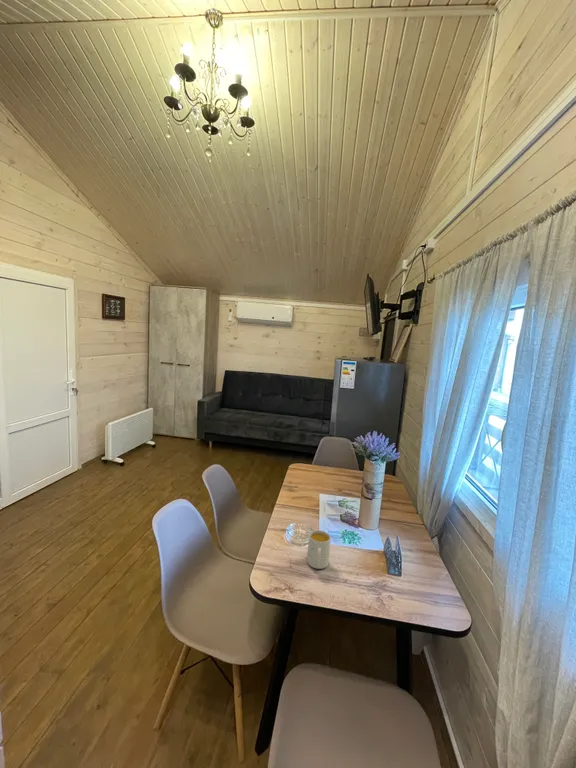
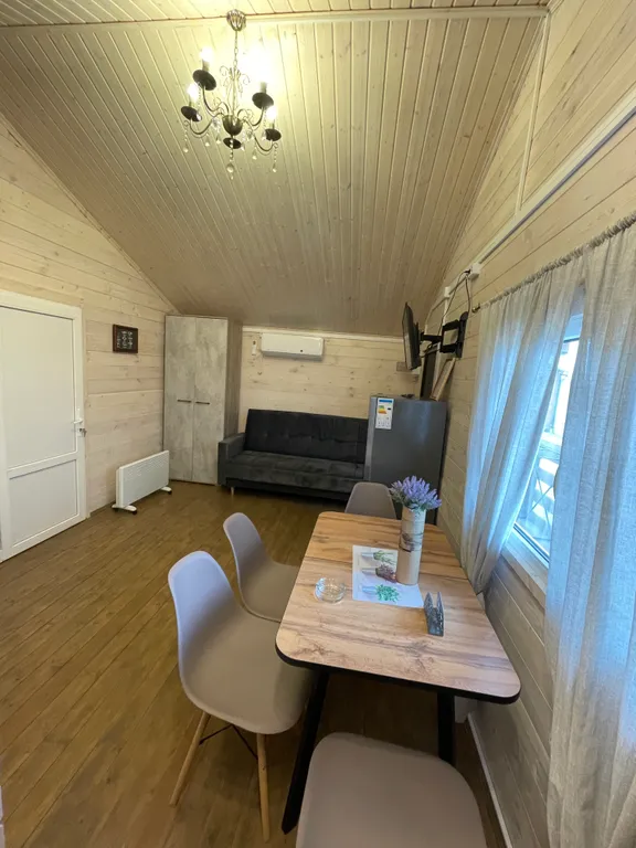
- mug (318, 551)
